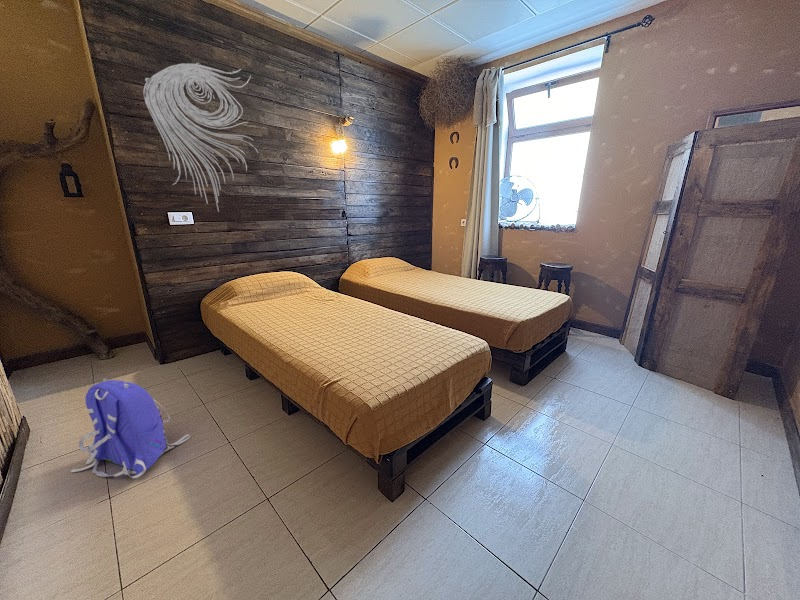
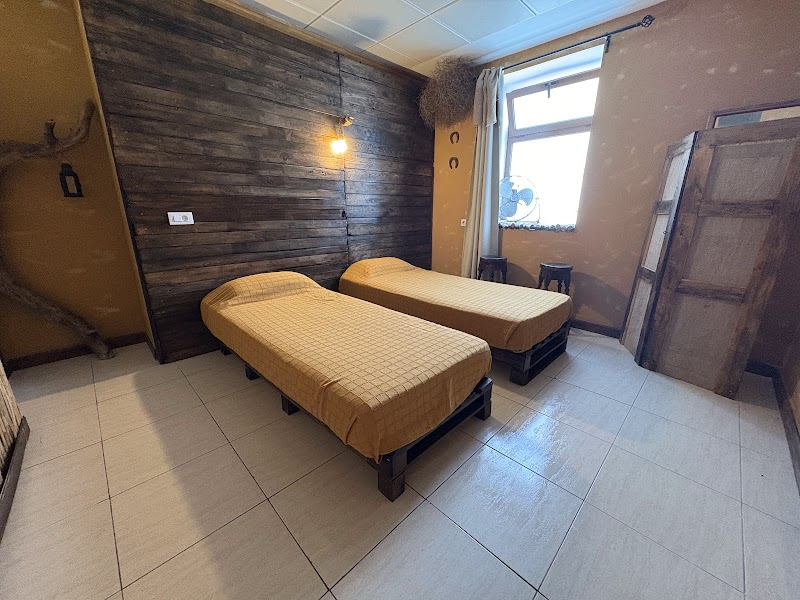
- wall sculpture (209, 138)
- backpack (128, 418)
